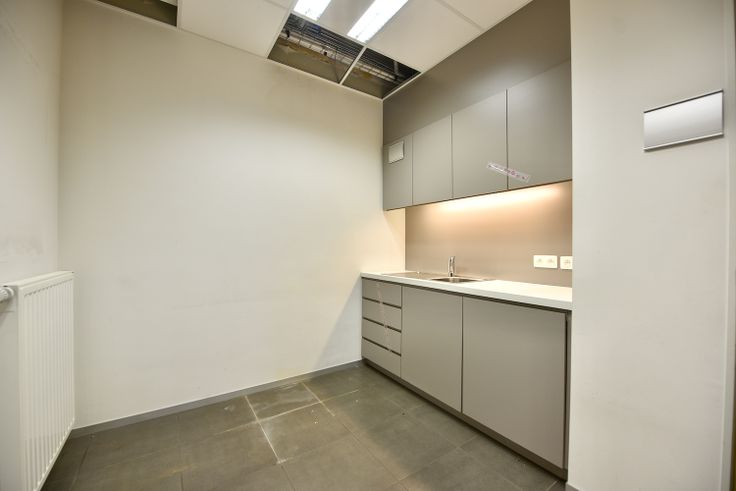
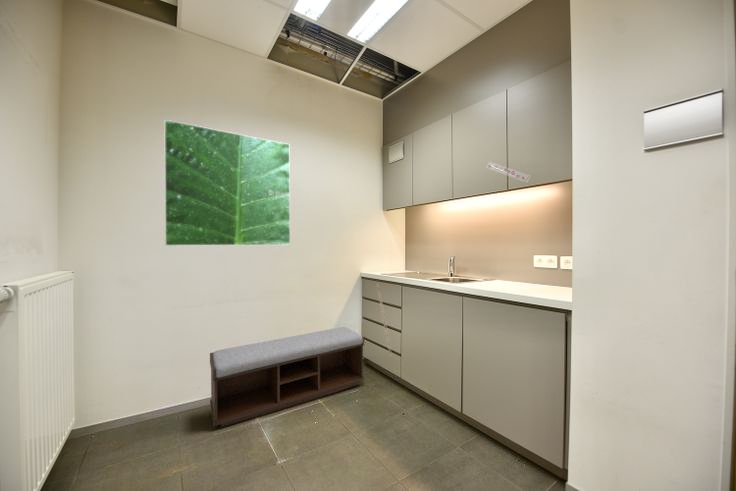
+ bench (293, 368)
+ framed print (234, 189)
